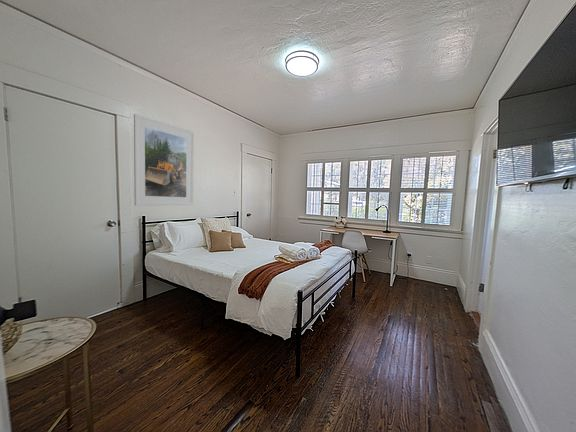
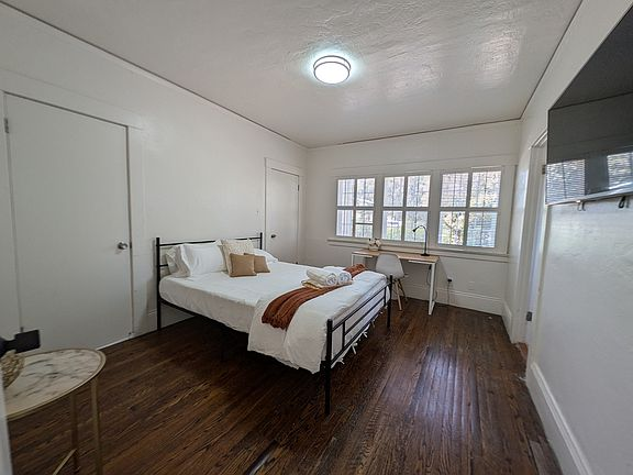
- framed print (167, 165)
